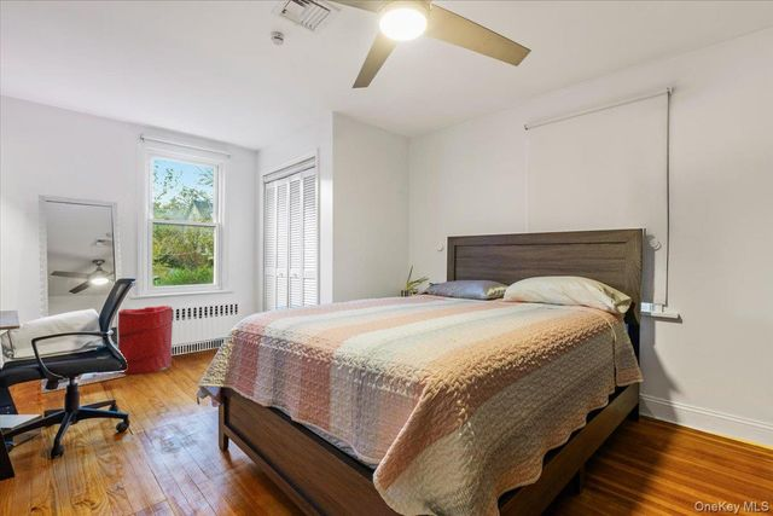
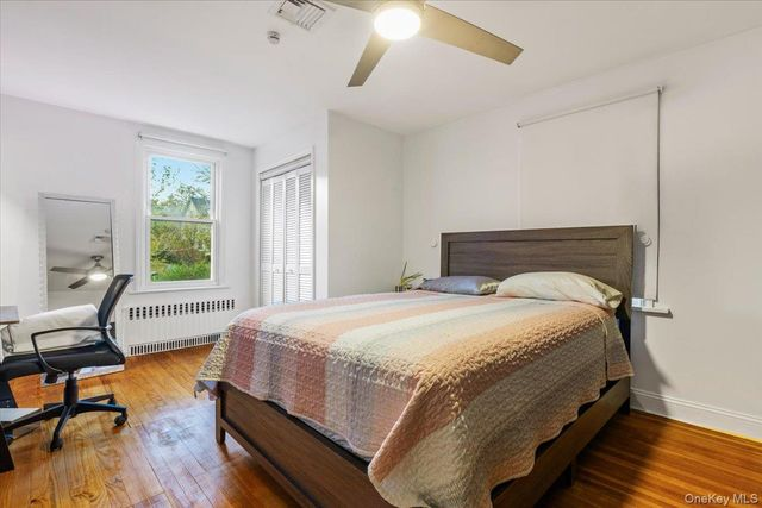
- laundry hamper (146, 336)
